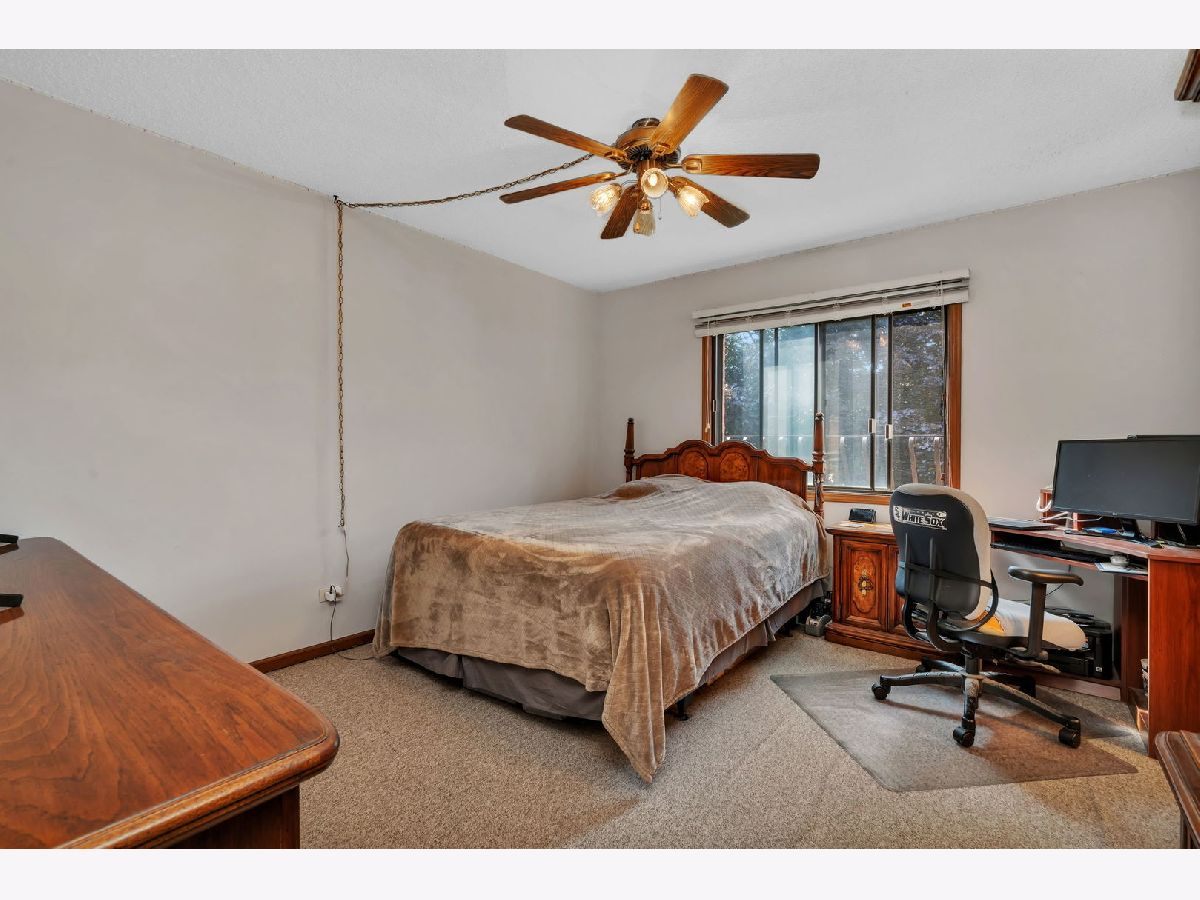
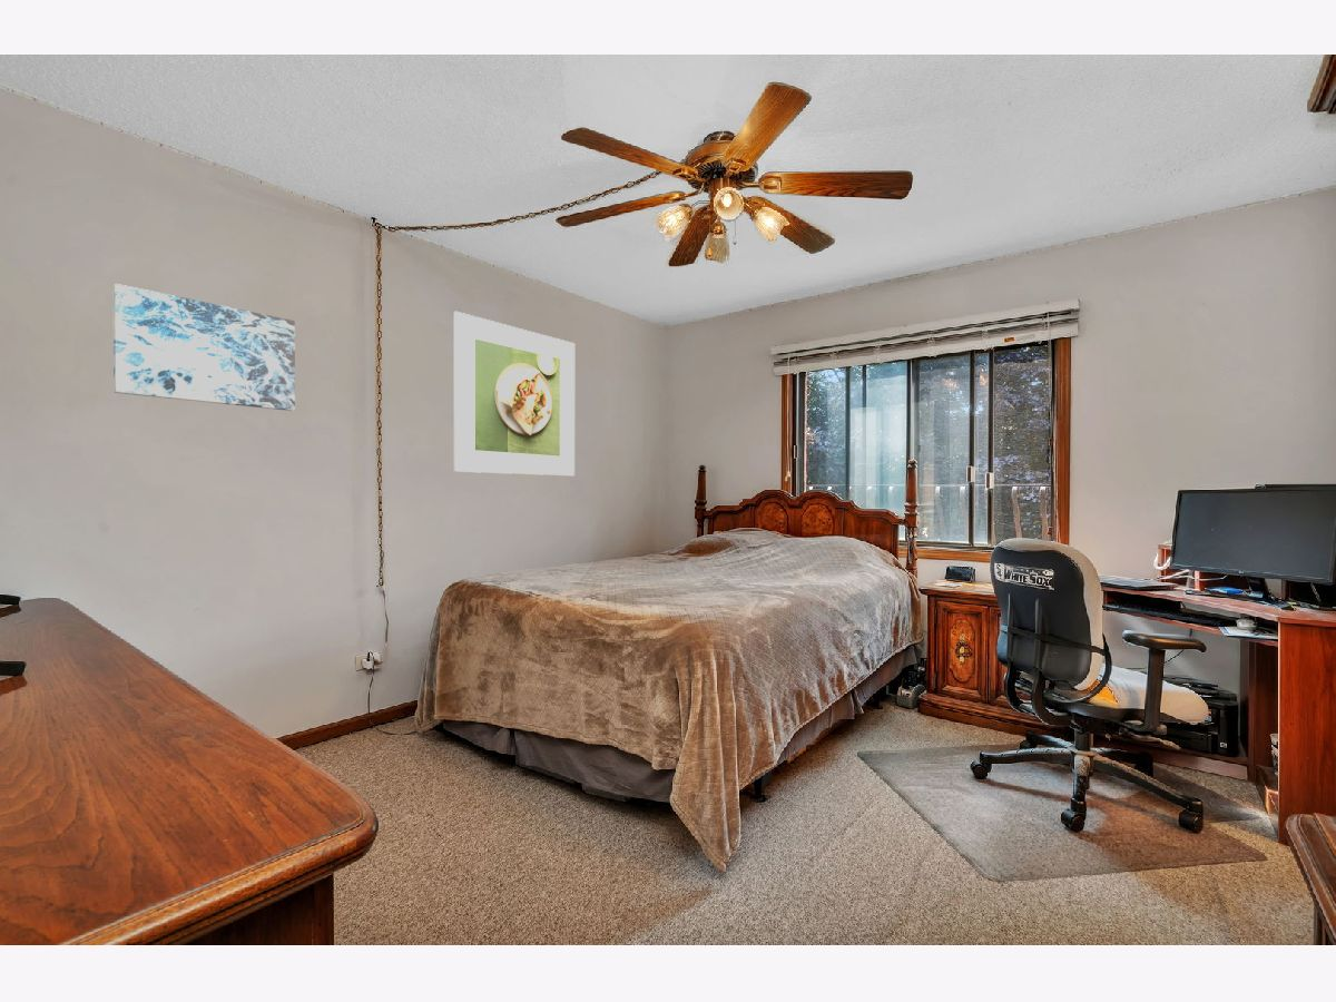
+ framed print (519, 401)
+ wall art (212, 353)
